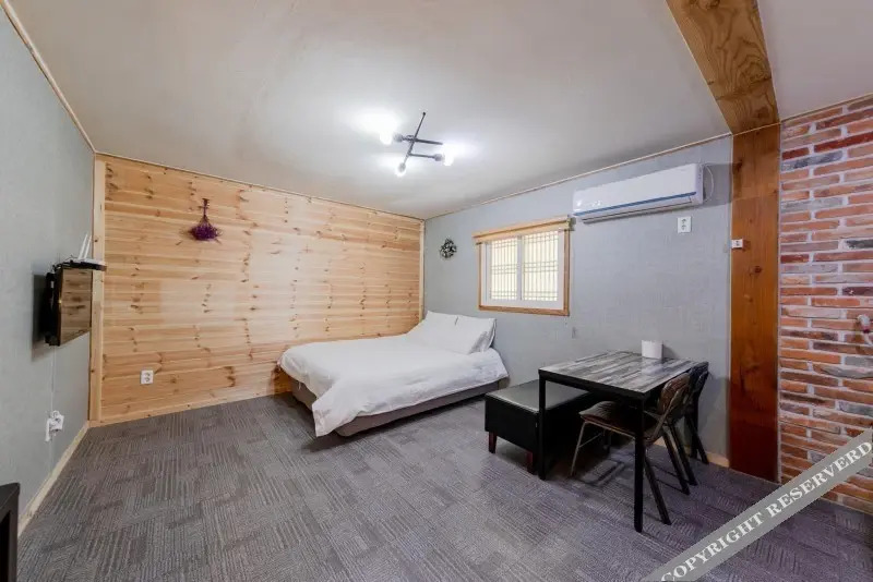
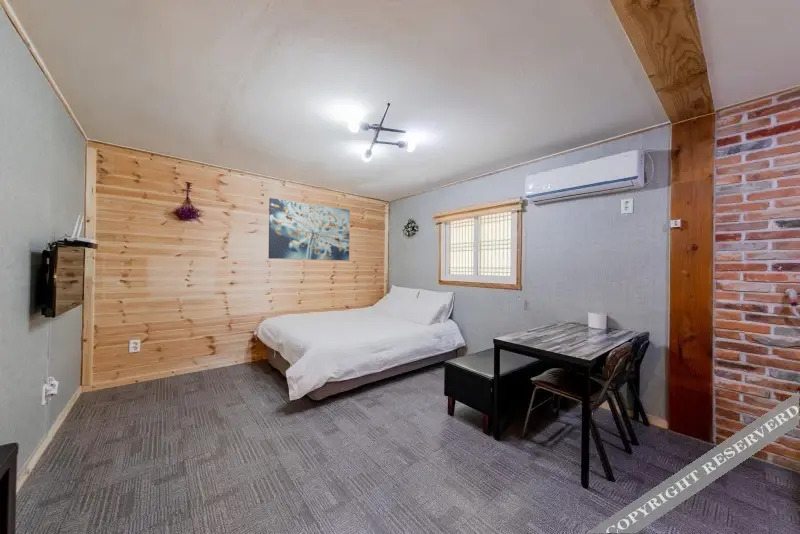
+ wall art (312, 232)
